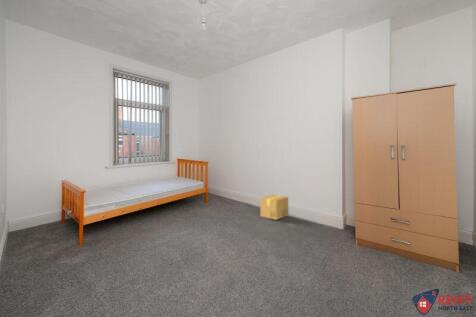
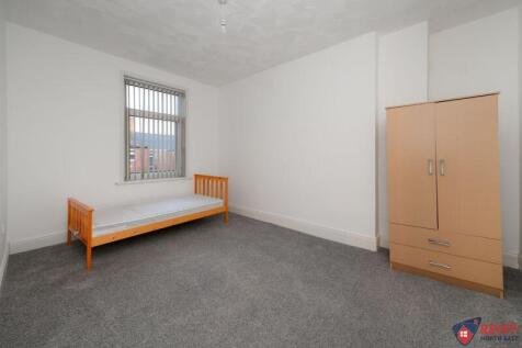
- cardboard box (274, 206)
